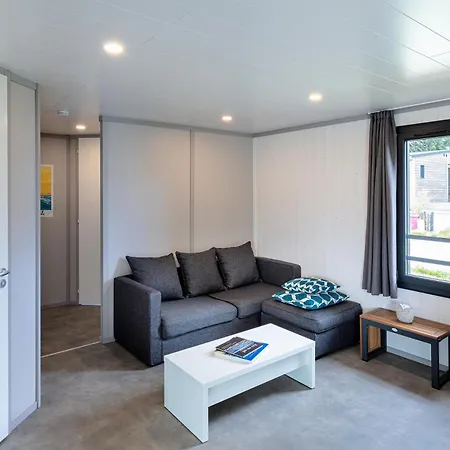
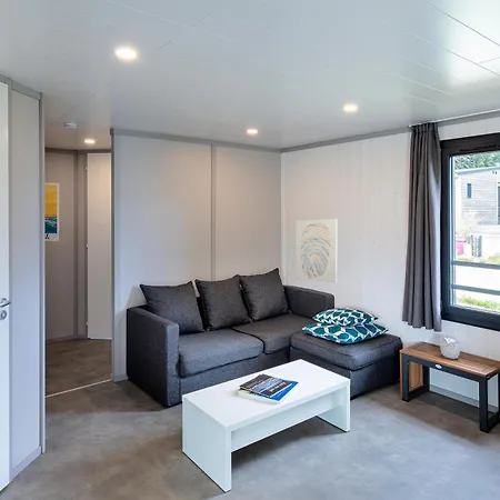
+ wall art (314, 250)
